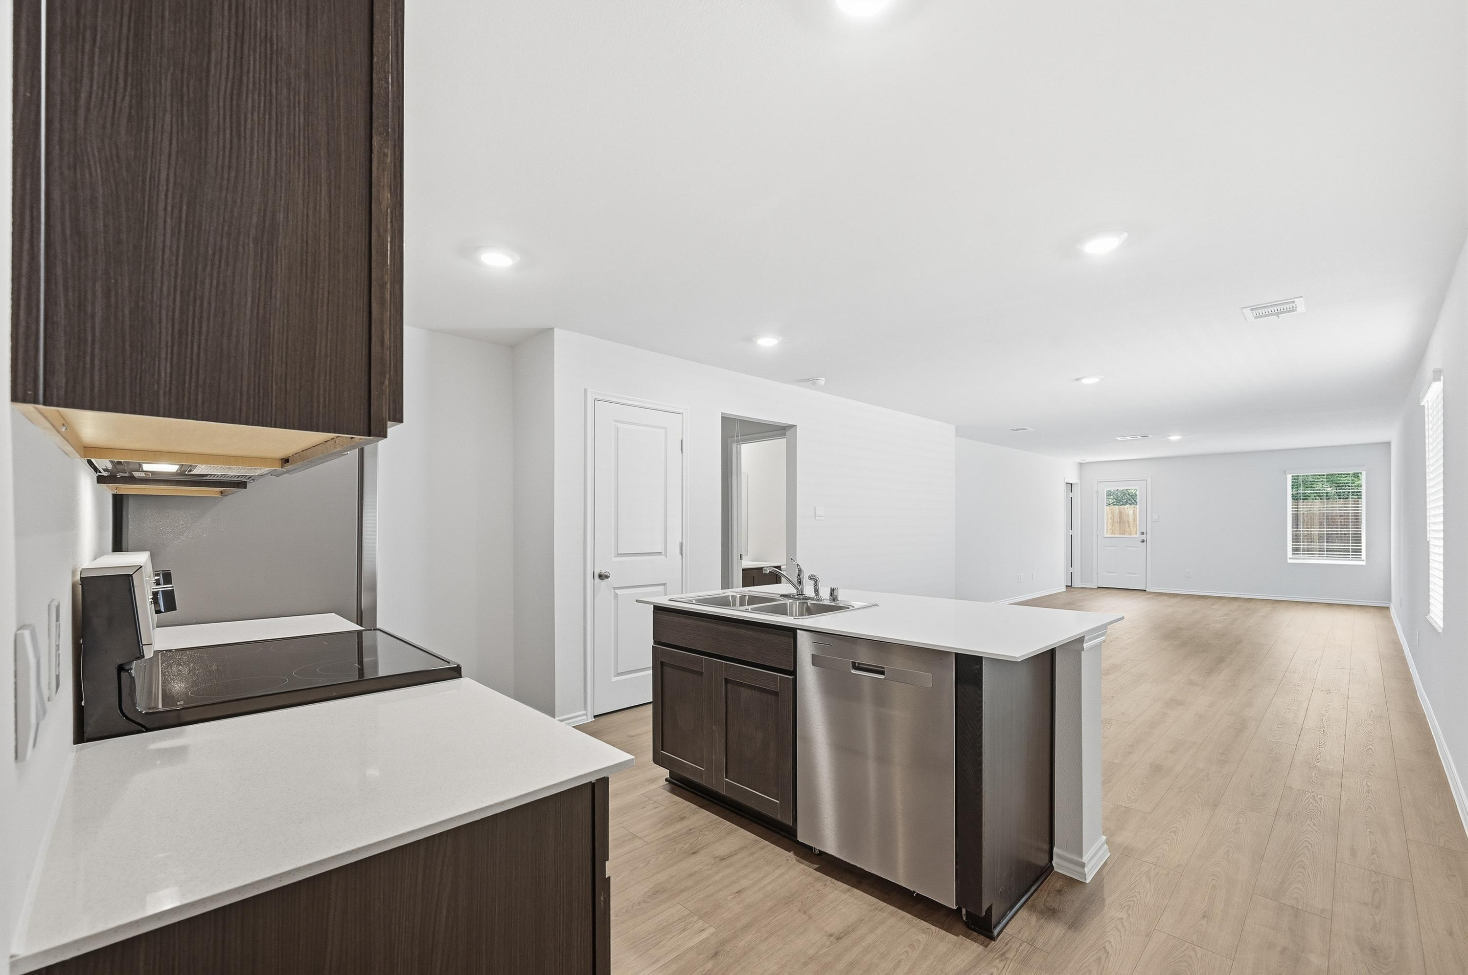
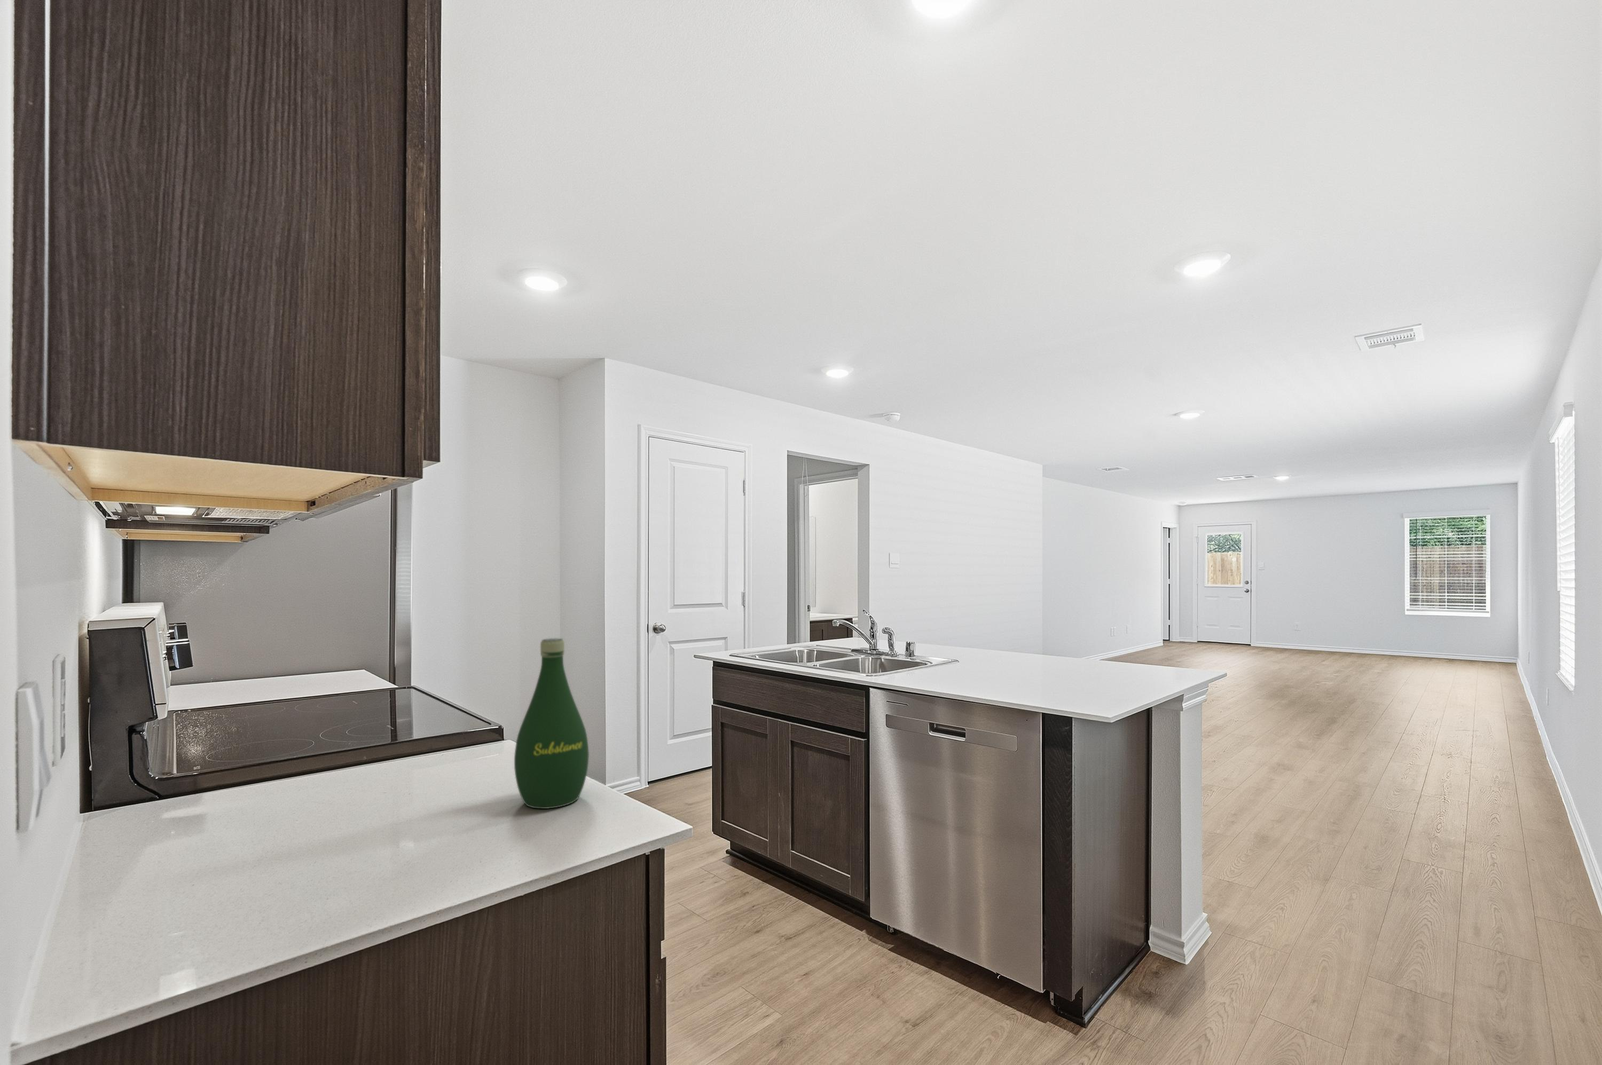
+ bottle (553, 719)
